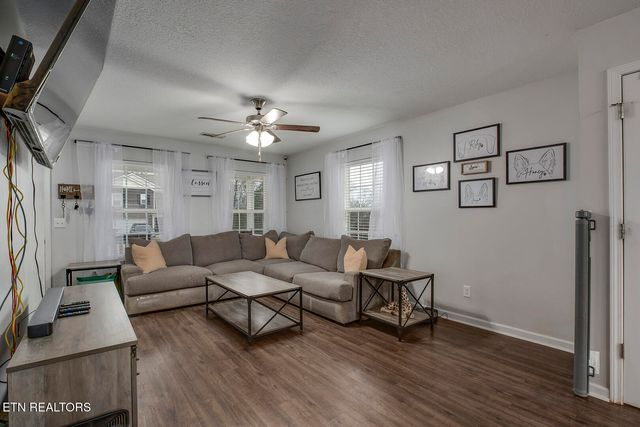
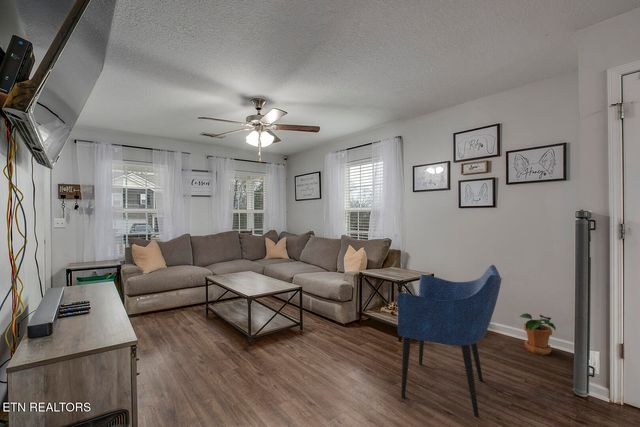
+ armchair (452, 327)
+ potted plant (534, 333)
